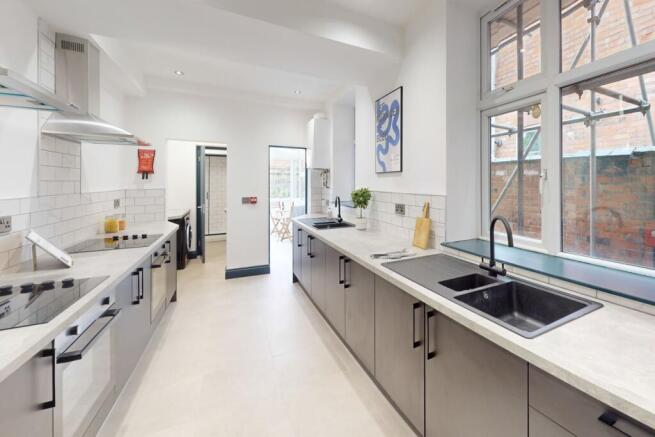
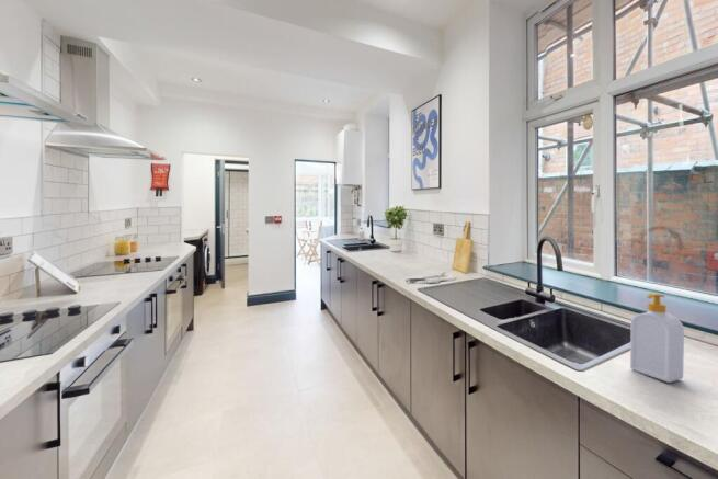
+ soap bottle (656, 333)
